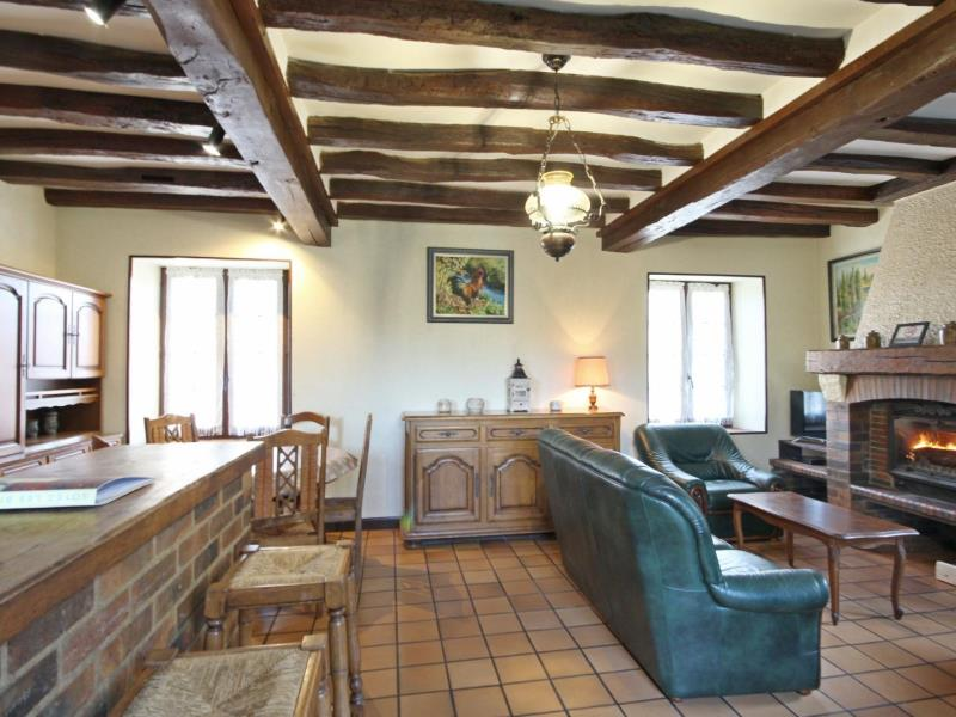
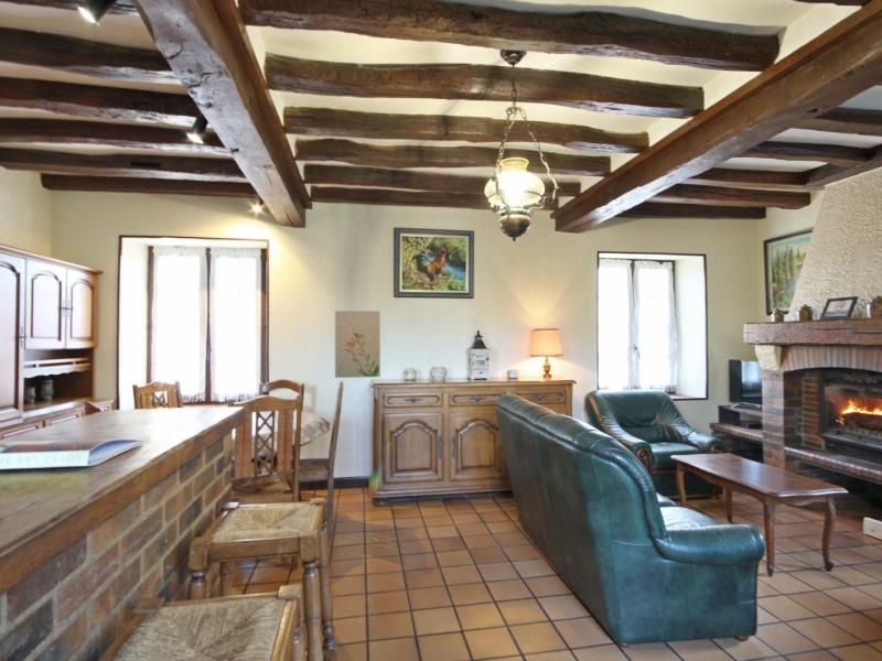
+ wall art (357, 344)
